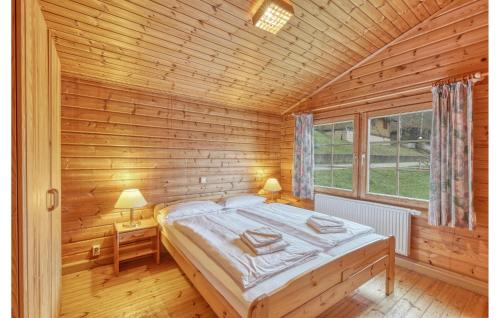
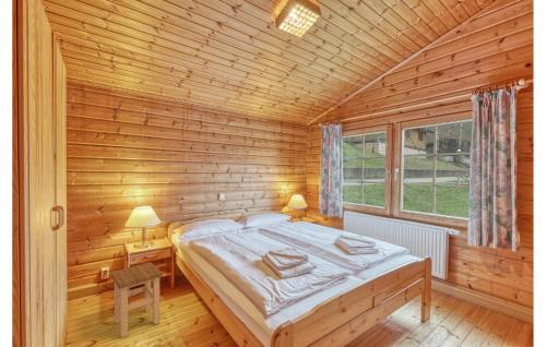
+ stool (136, 294)
